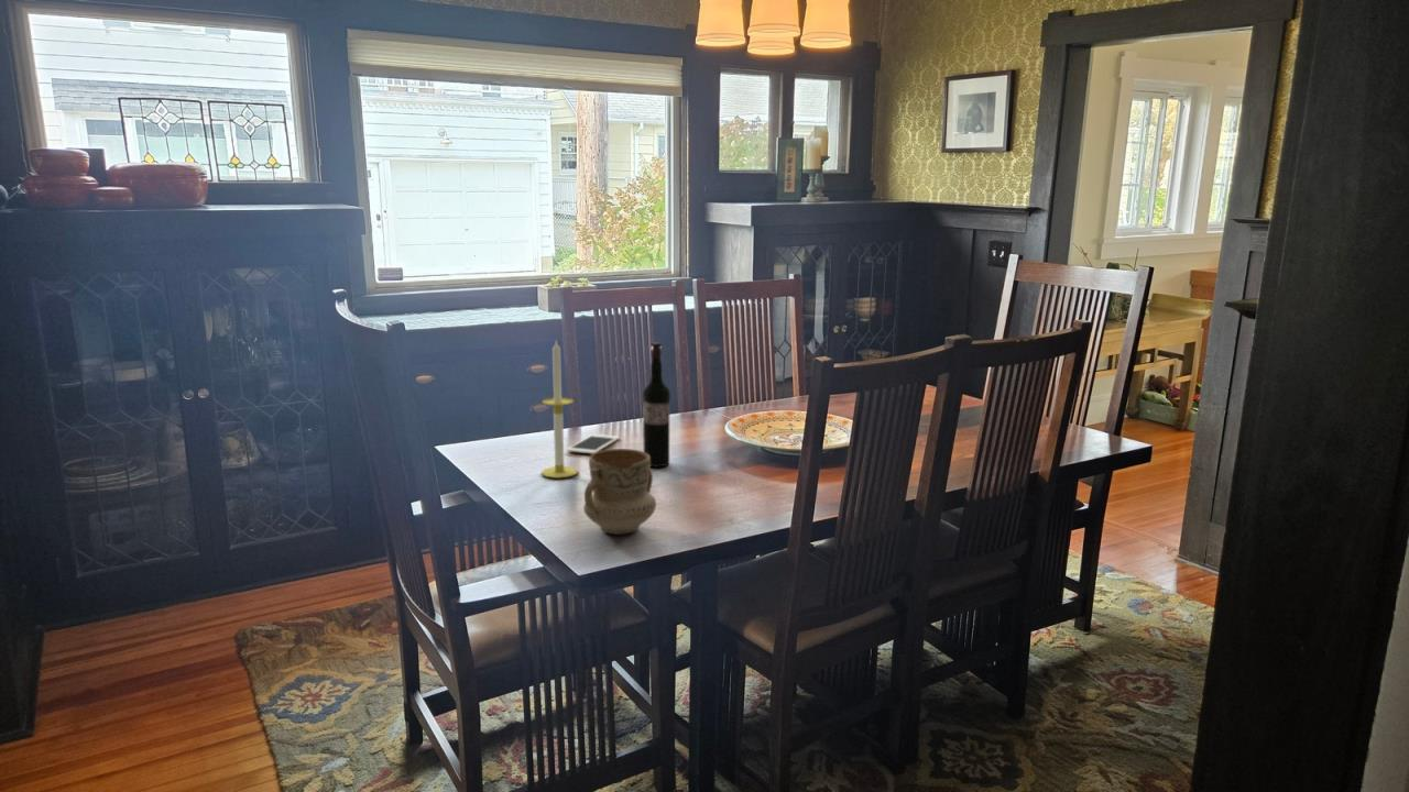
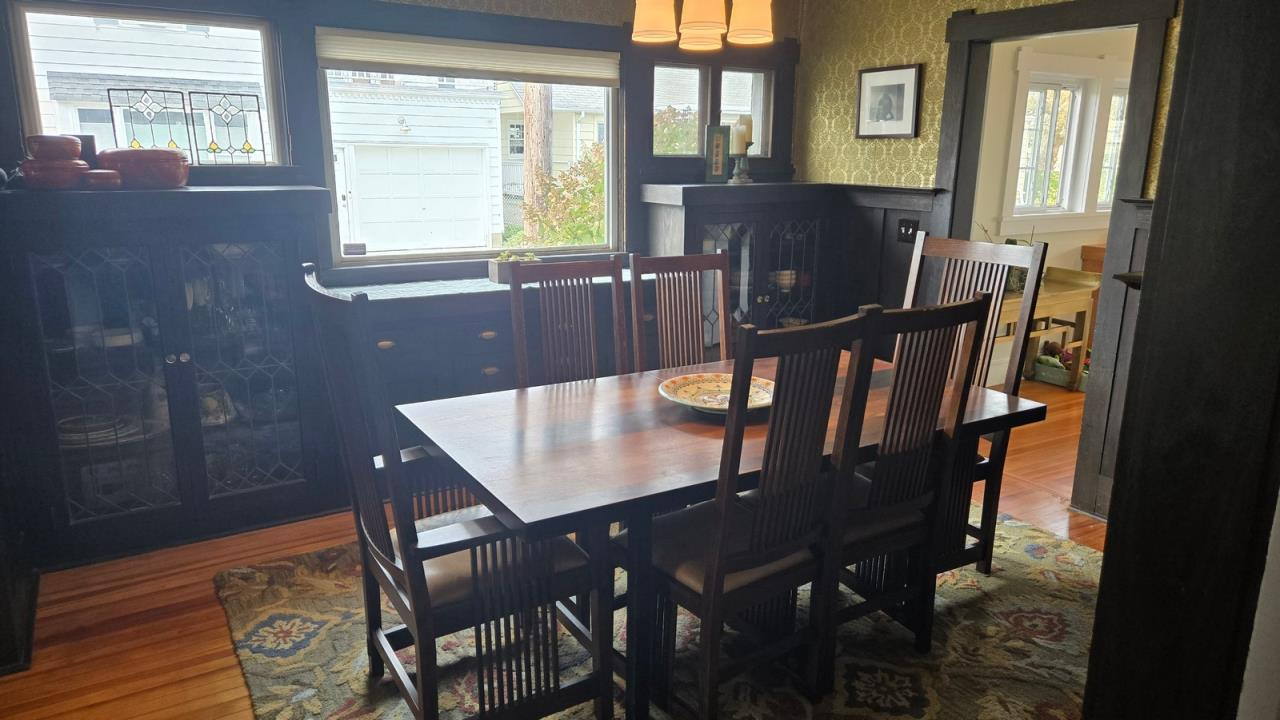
- wine bottle (656, 404)
- cell phone (593, 443)
- mug (620, 493)
- candle (557, 406)
